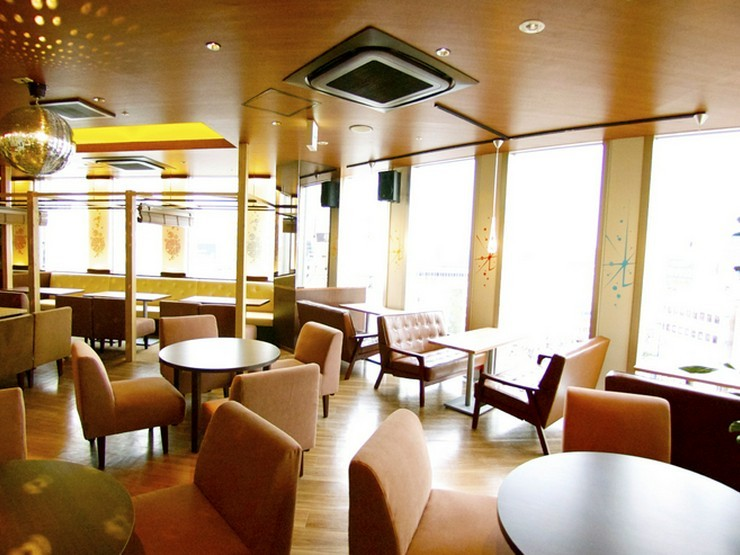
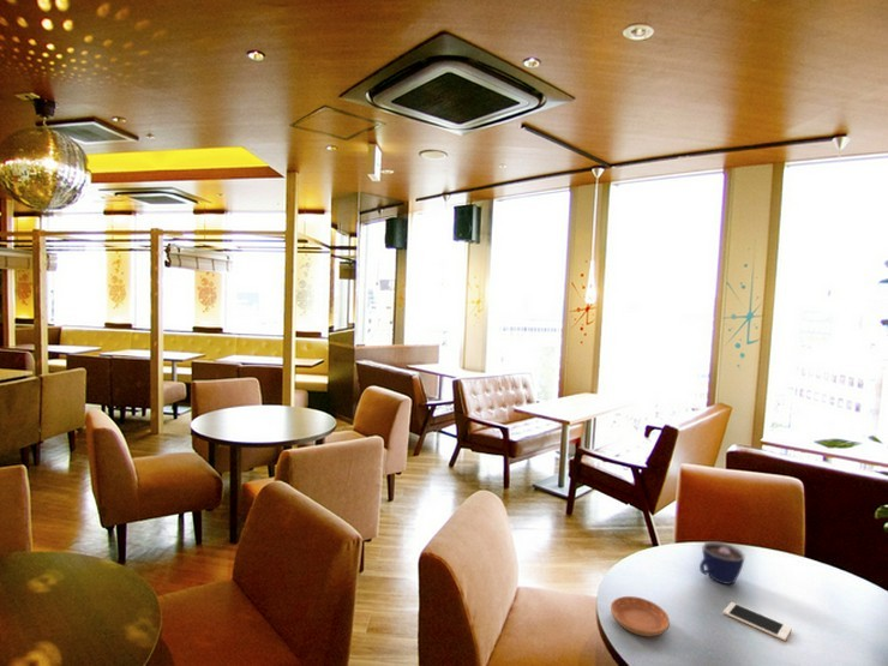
+ cell phone (756, 620)
+ saucer (638, 617)
+ cup (718, 564)
